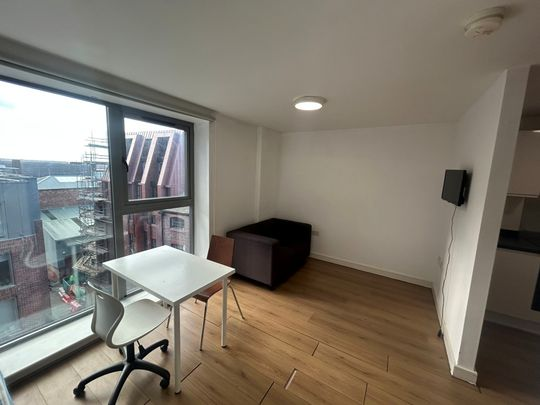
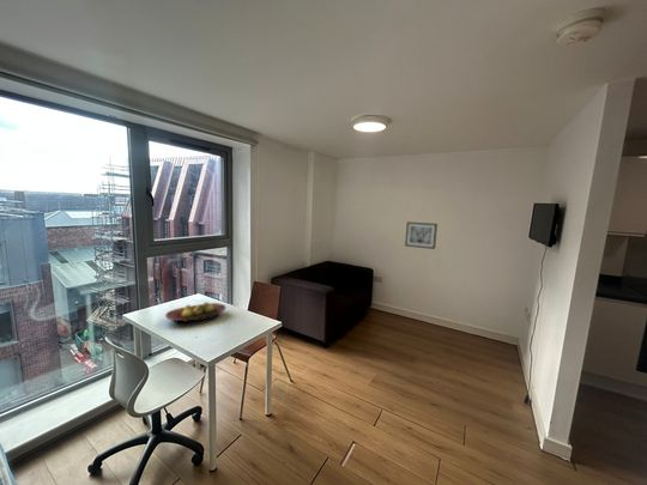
+ wall art (421, 235)
+ fruit bowl (196, 310)
